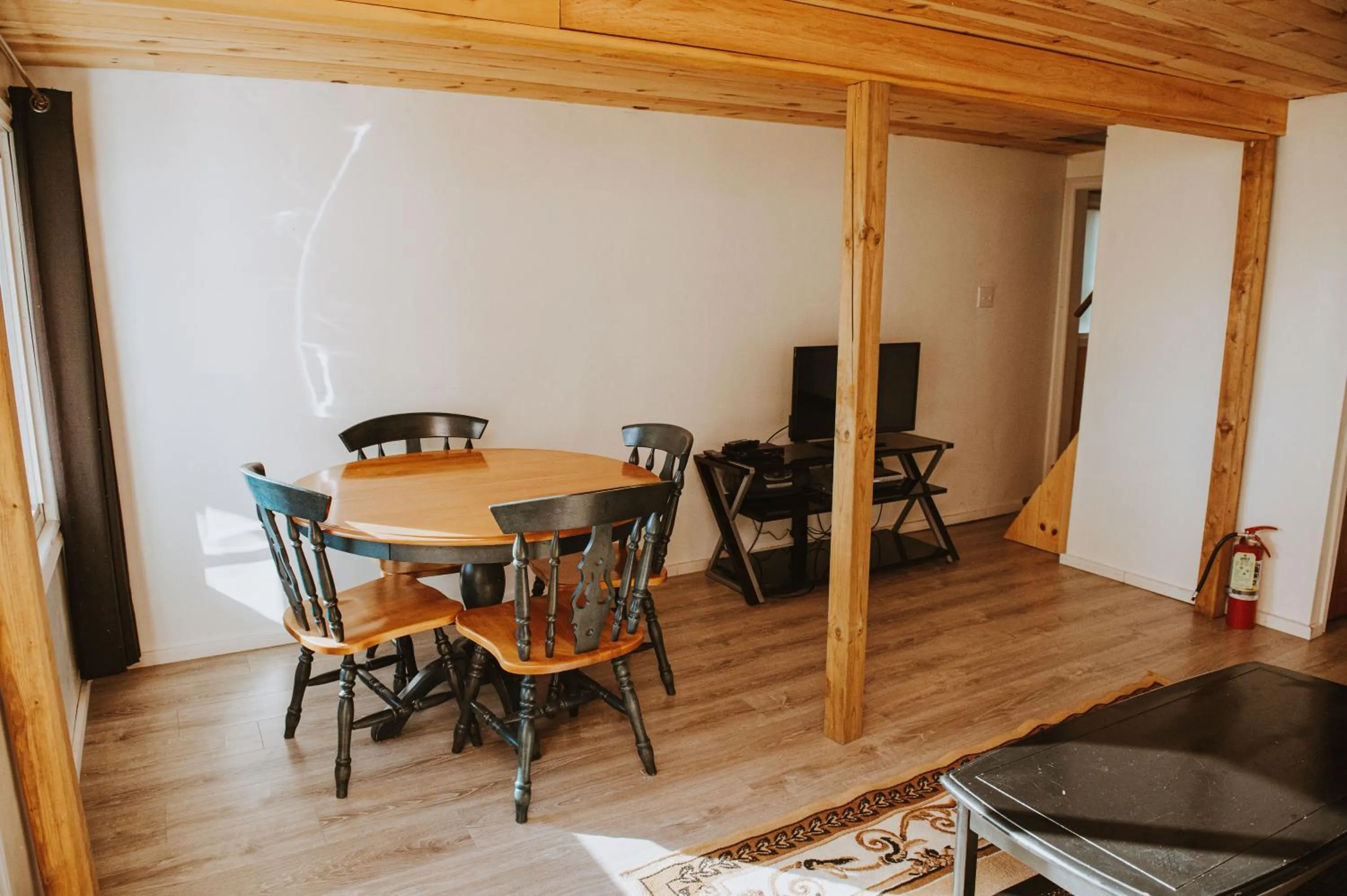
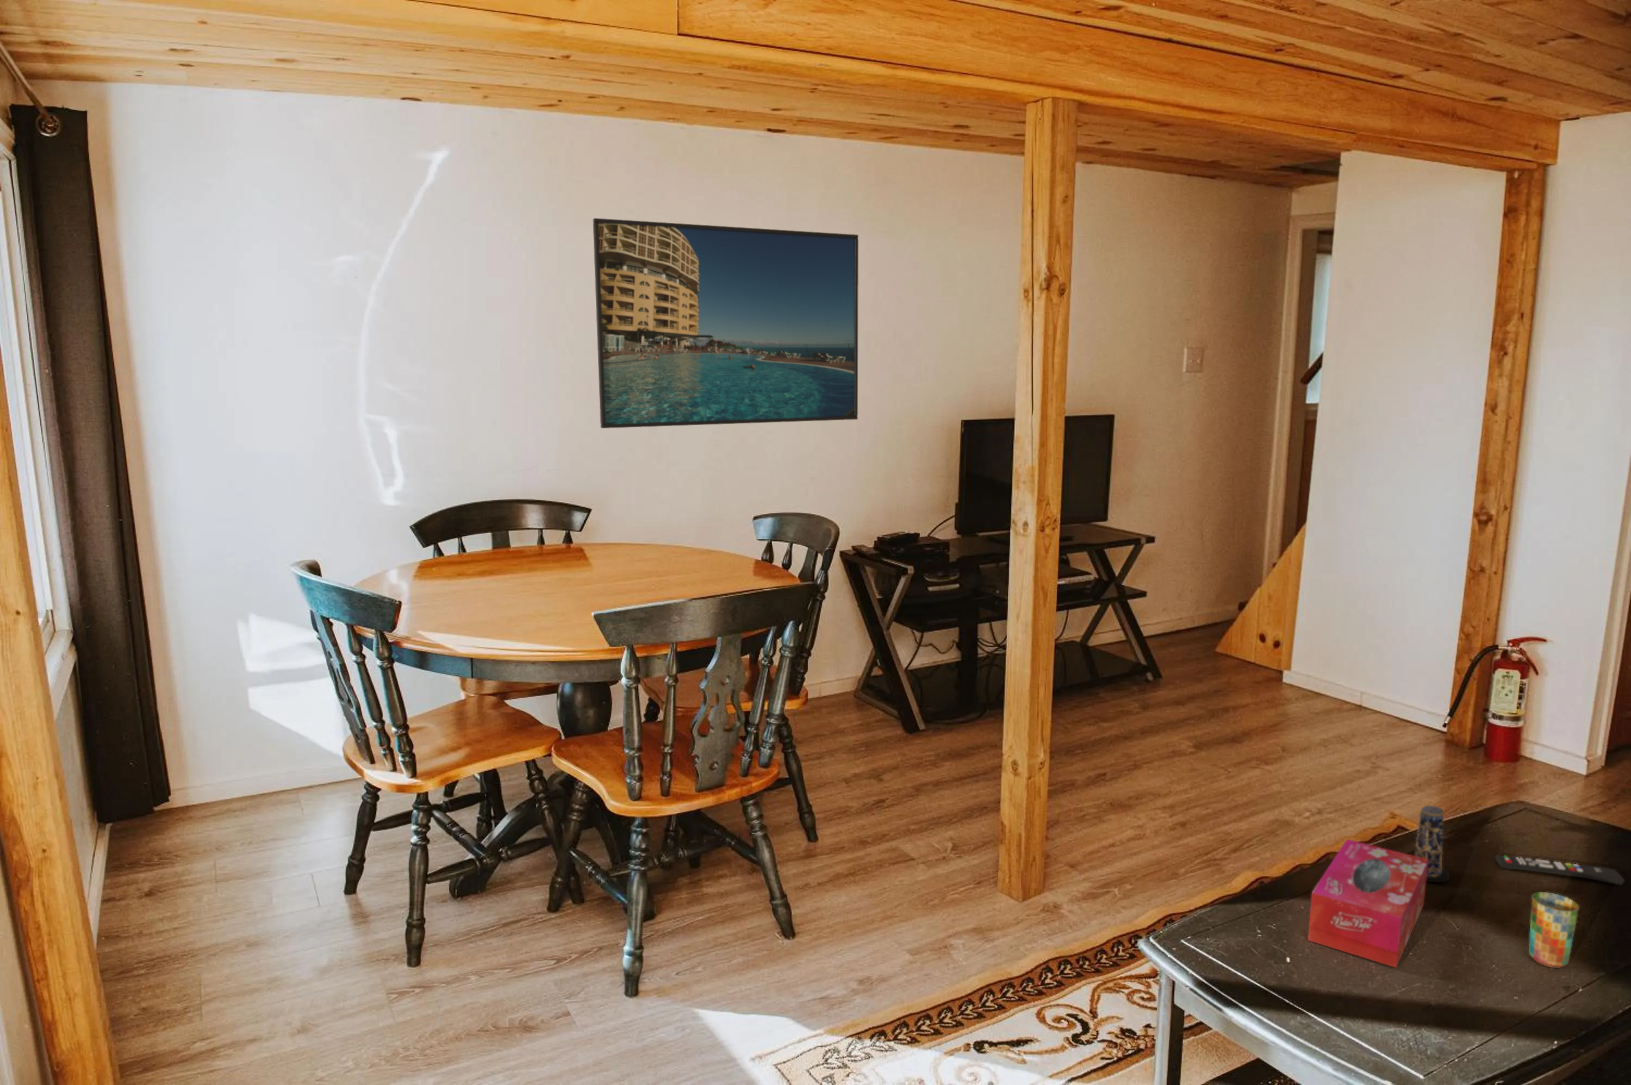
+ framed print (735, 327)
+ remote control (1558, 868)
+ candle (1430, 842)
+ cup (1551, 931)
+ tissue box (1369, 899)
